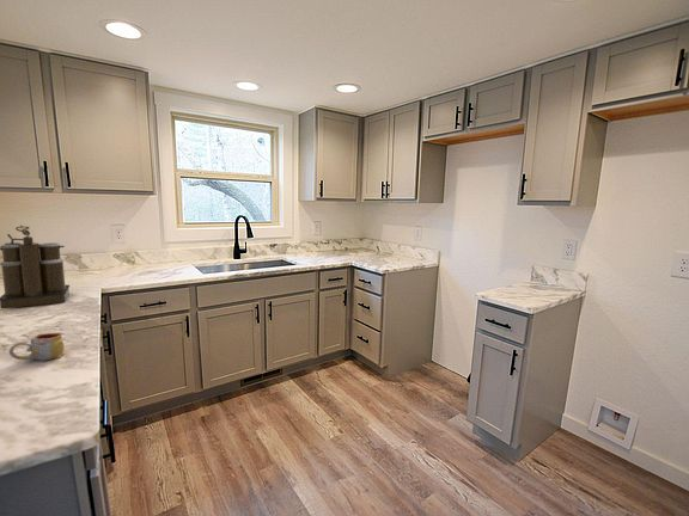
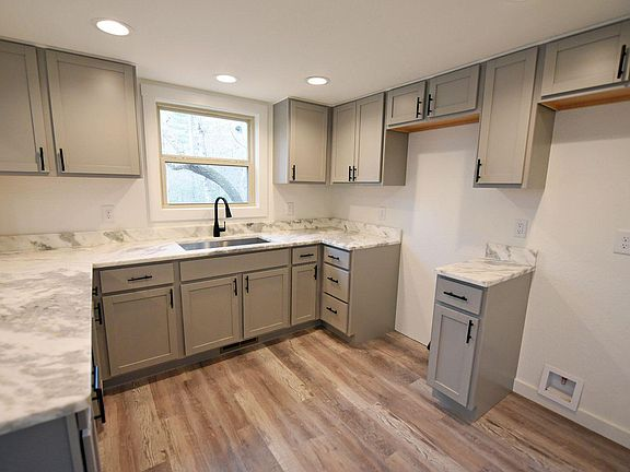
- mug (37, 348)
- coffee maker (33, 263)
